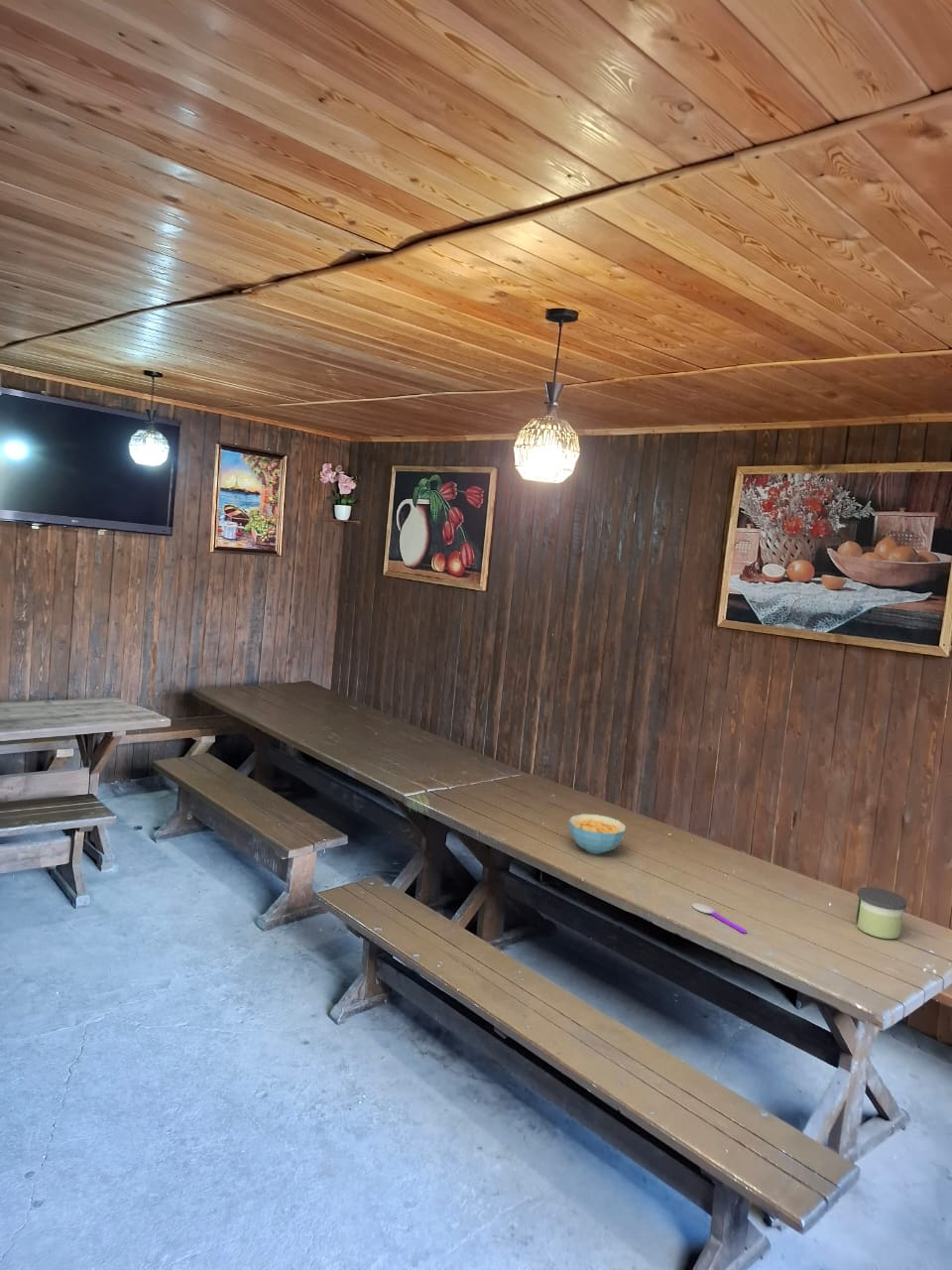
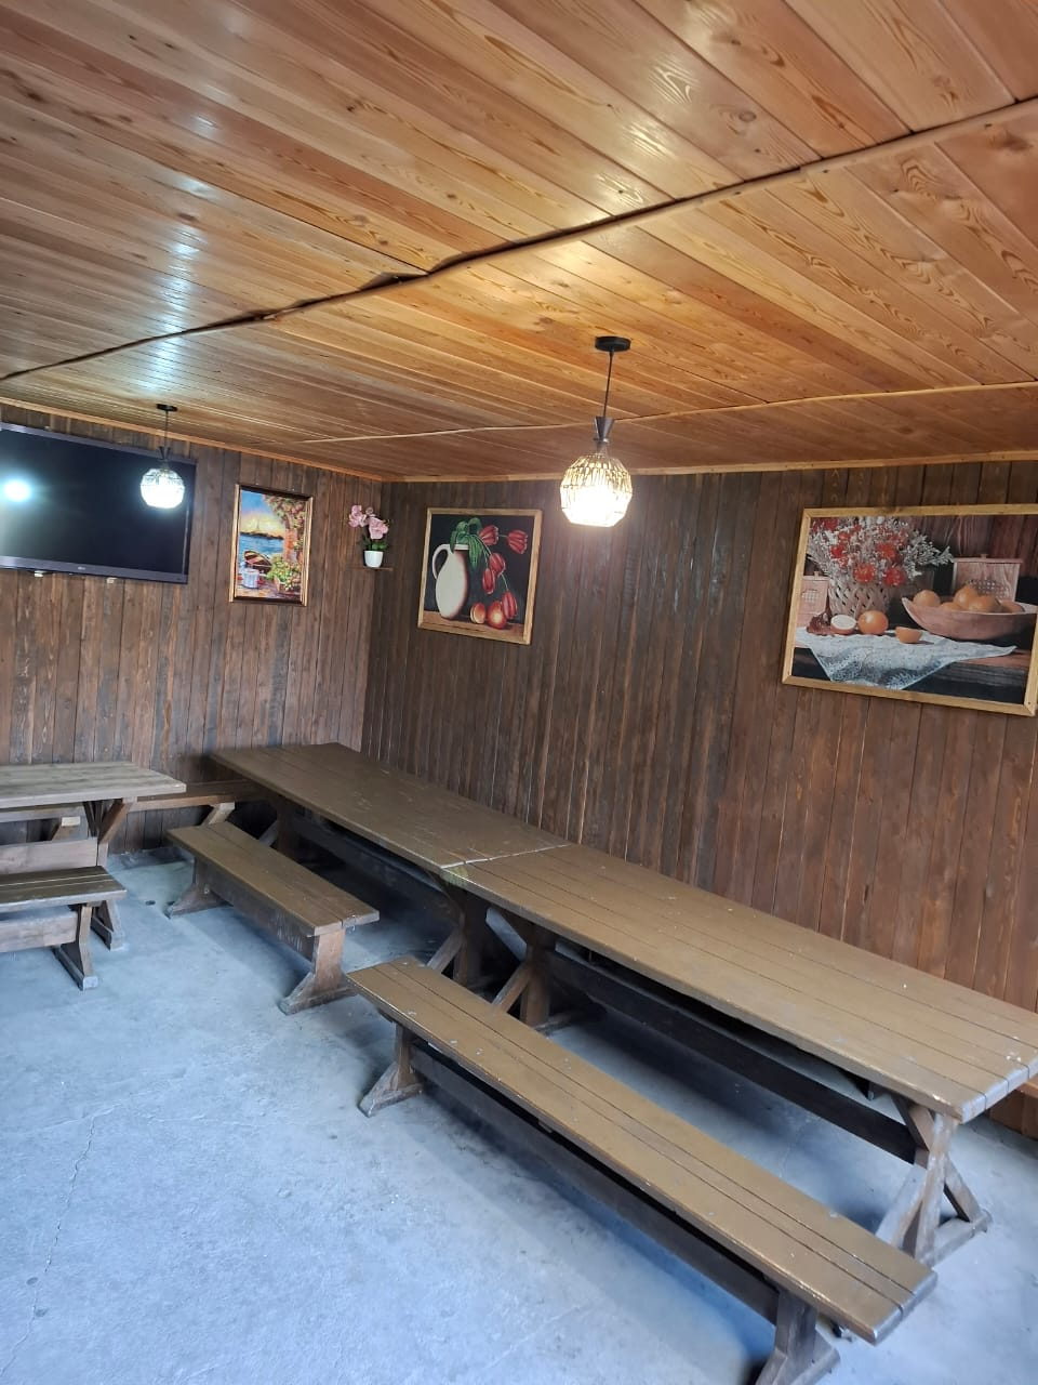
- candle (880, 913)
- cereal bowl (595, 836)
- spoon (718, 916)
